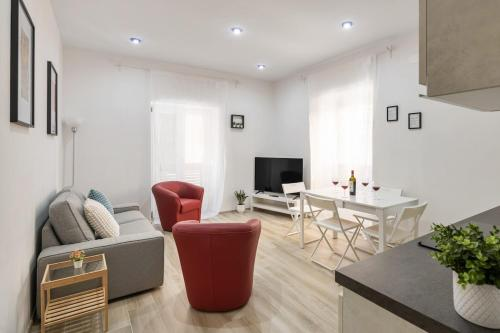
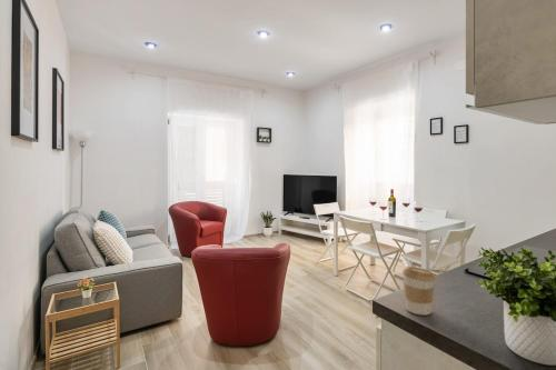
+ coffee cup (418, 289)
